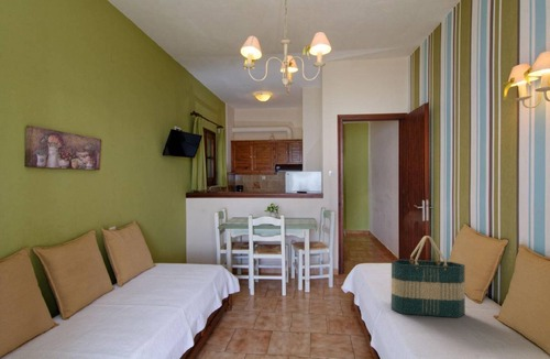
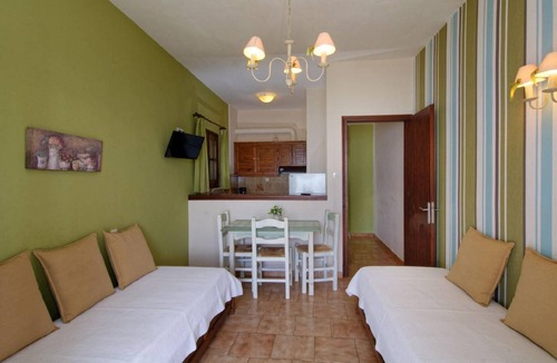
- tote bag (427, 273)
